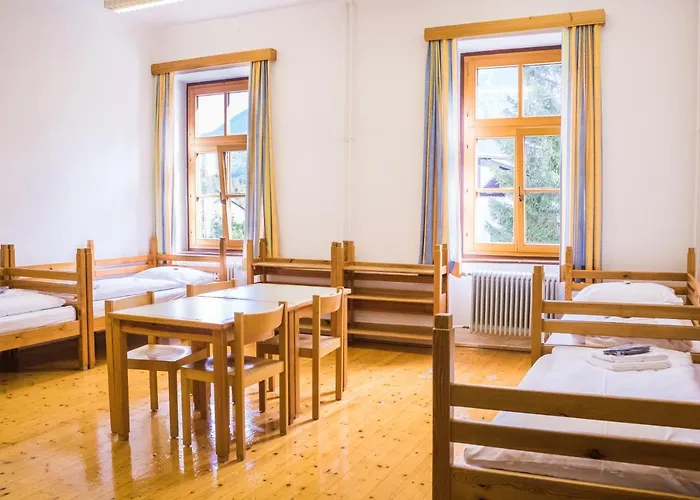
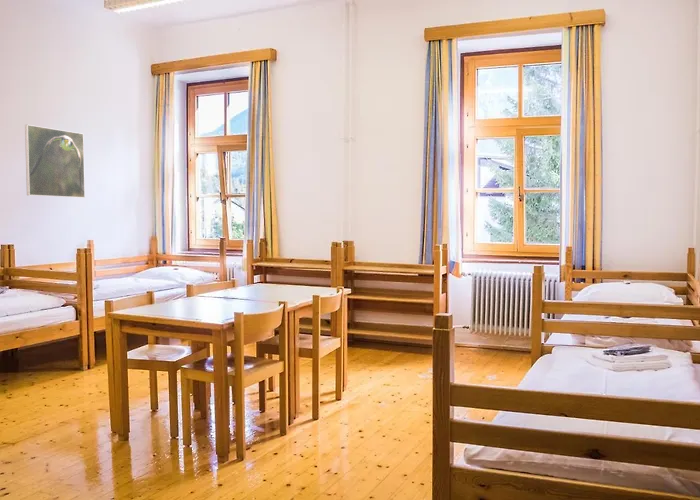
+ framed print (56, 163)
